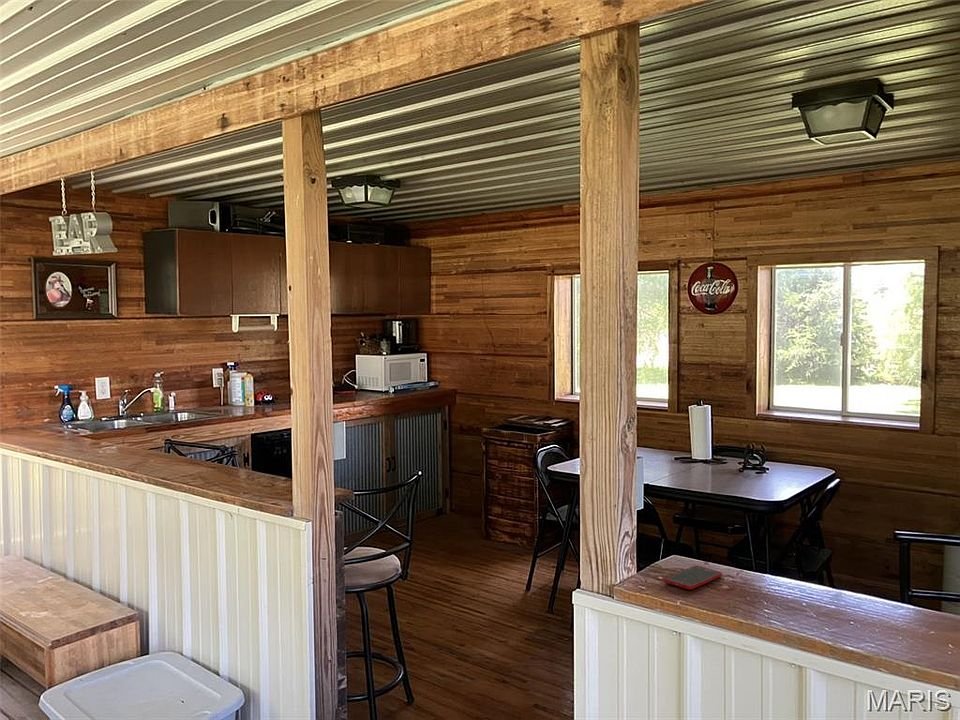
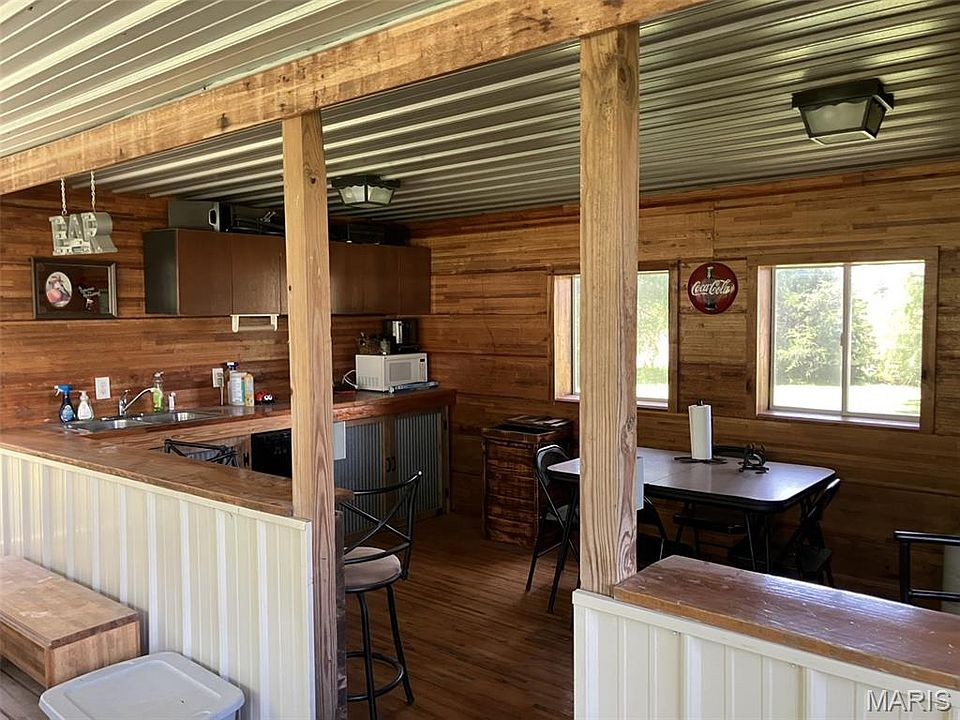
- cell phone (693, 577)
